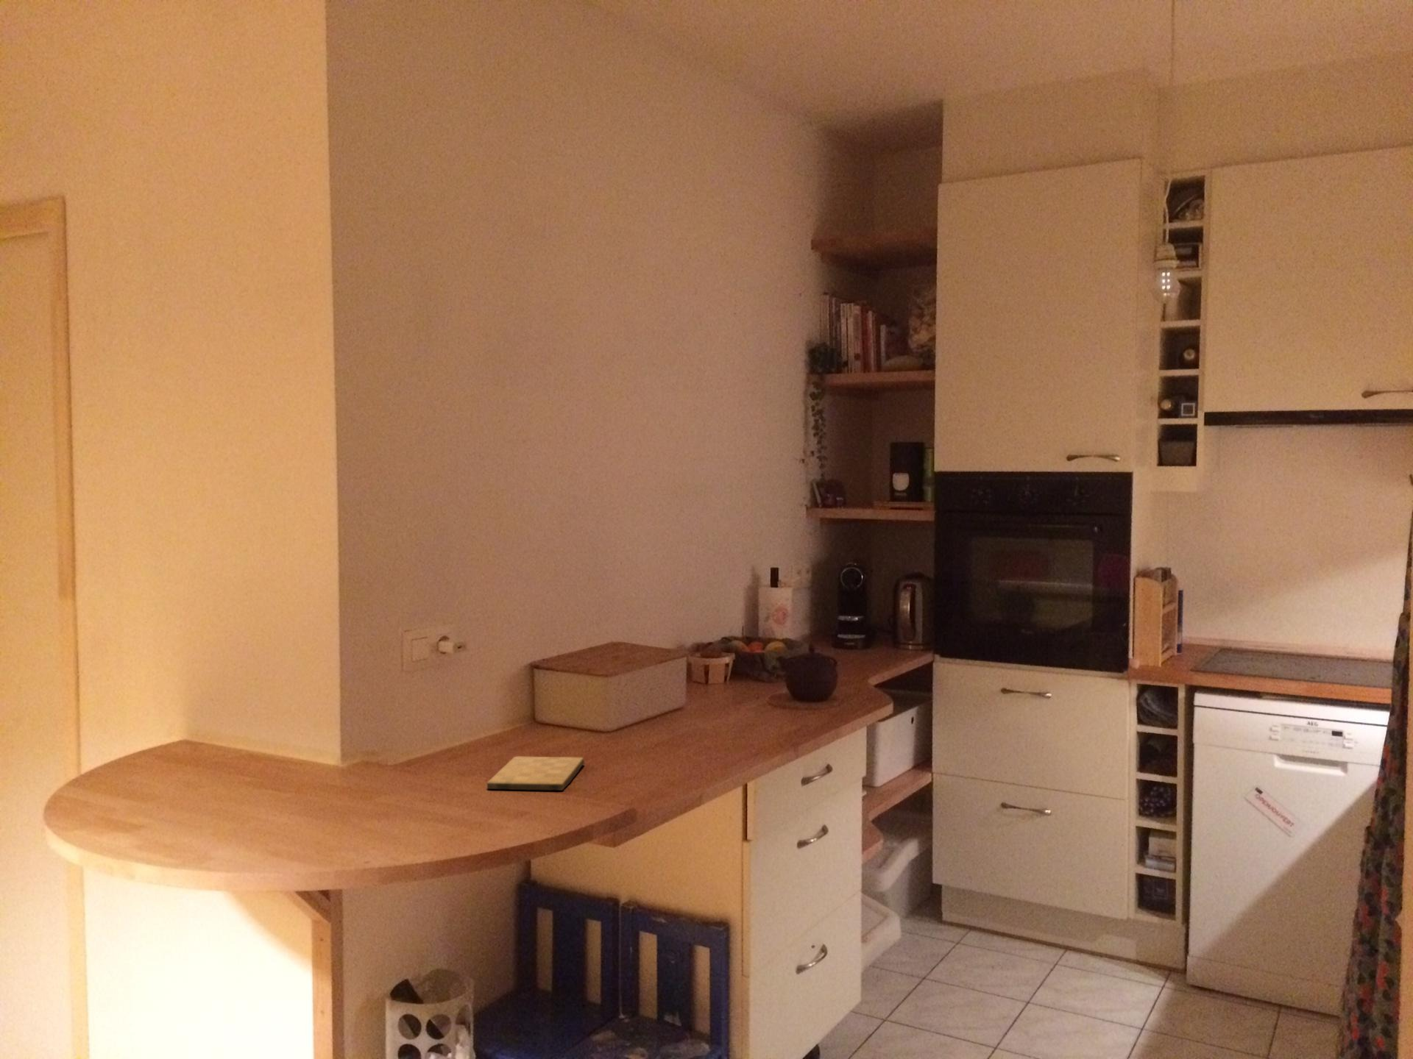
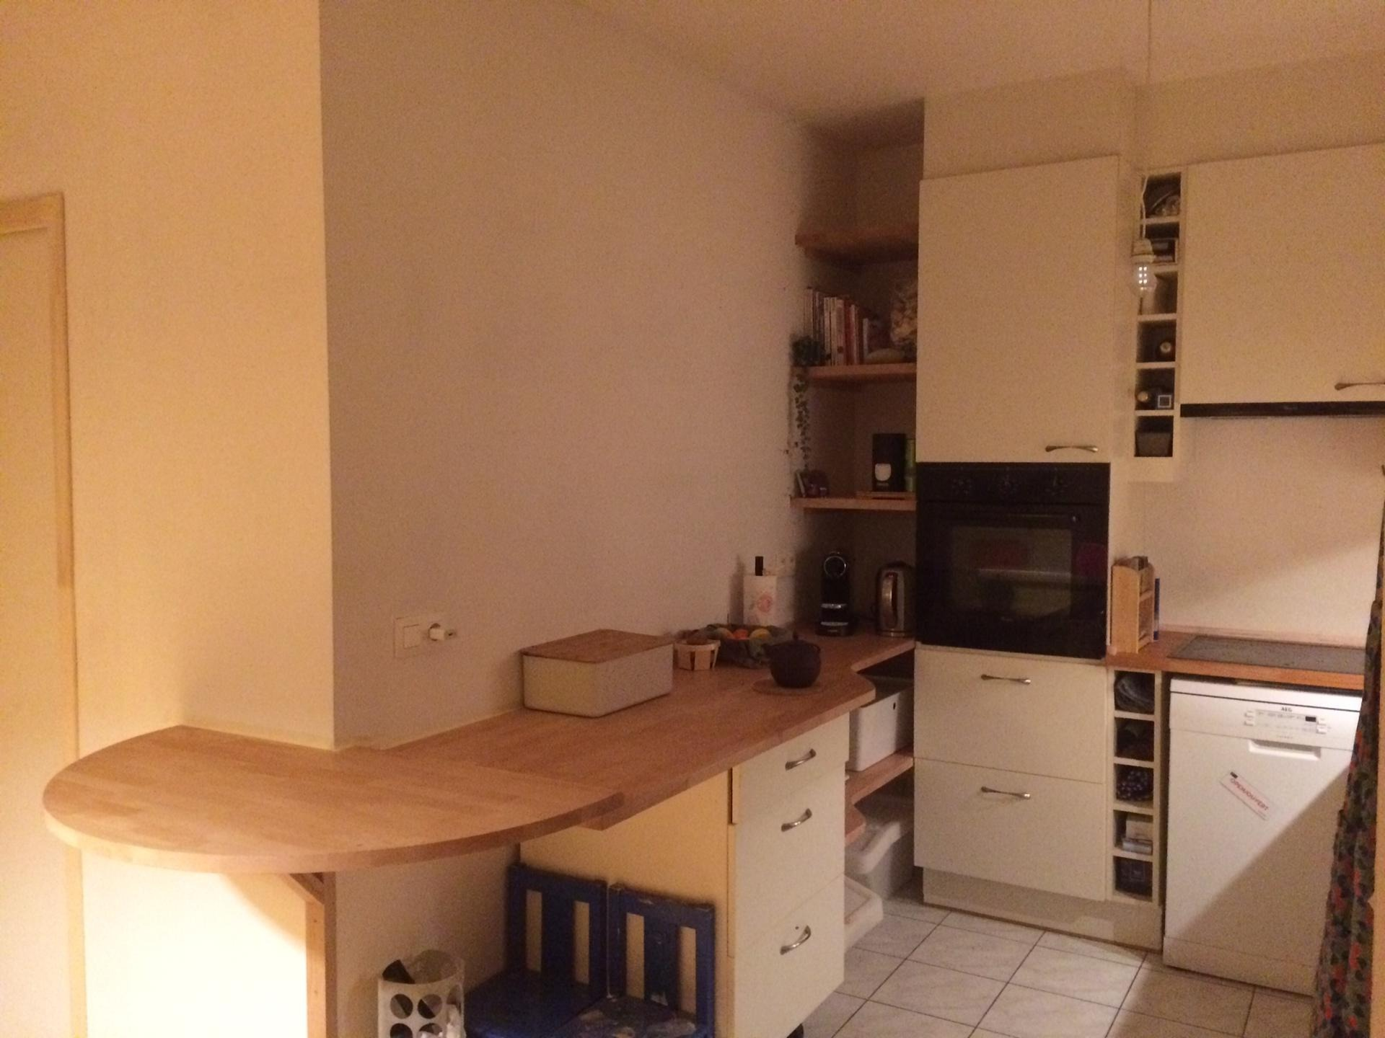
- cutting board (537, 772)
